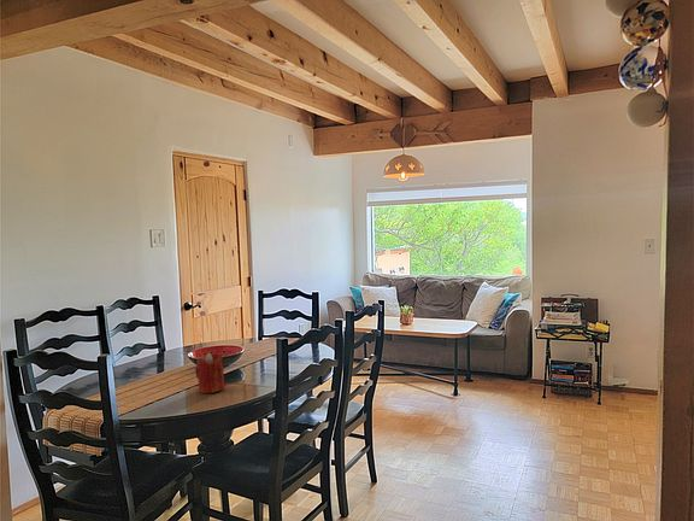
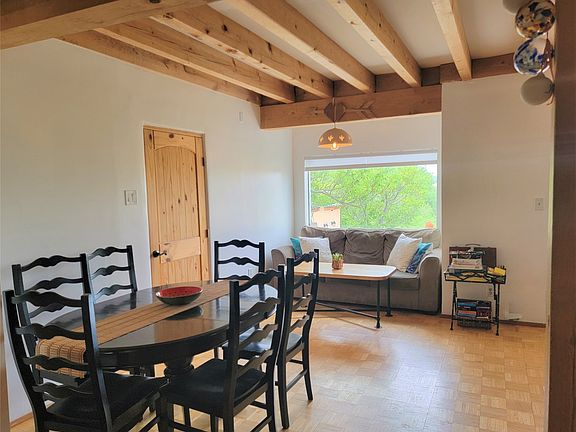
- candle (210, 370)
